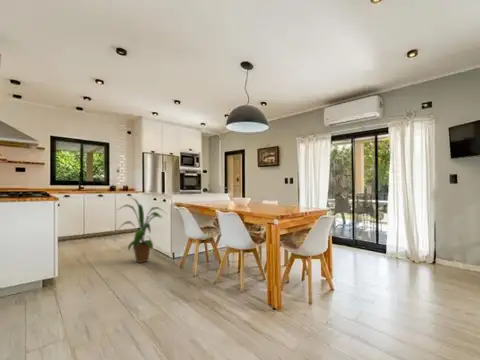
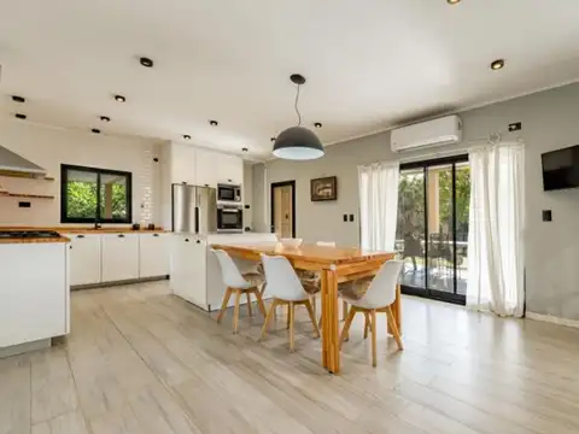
- house plant (143, 229)
